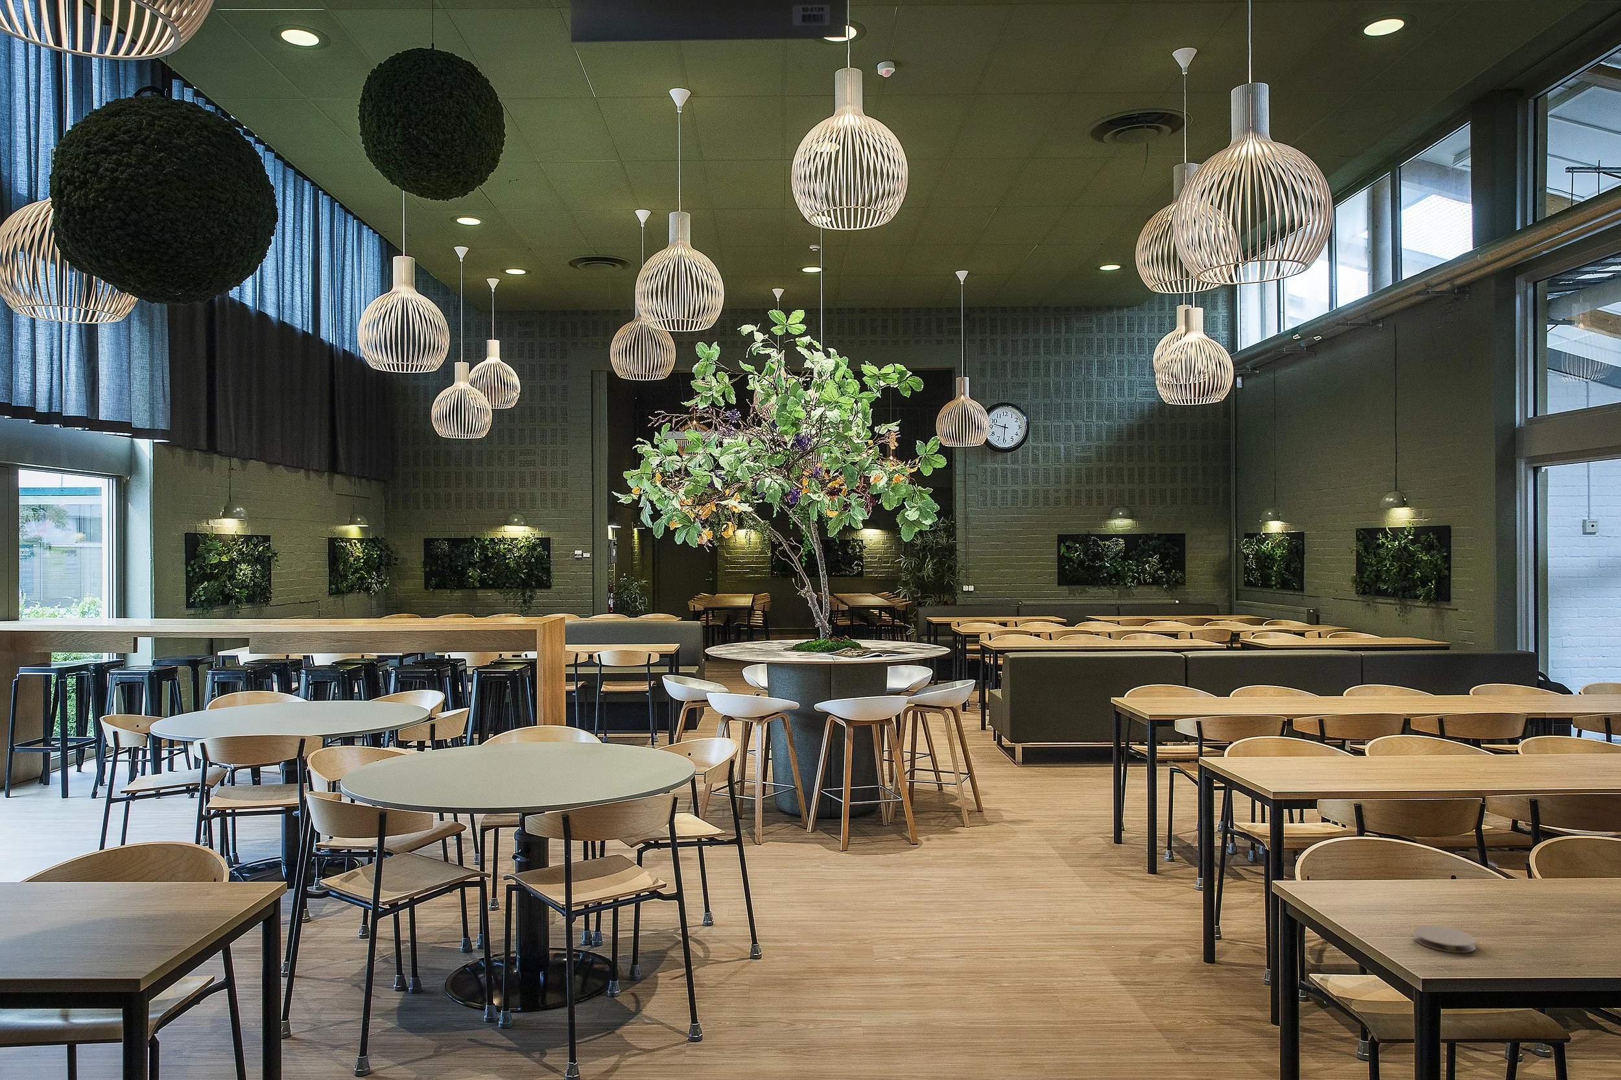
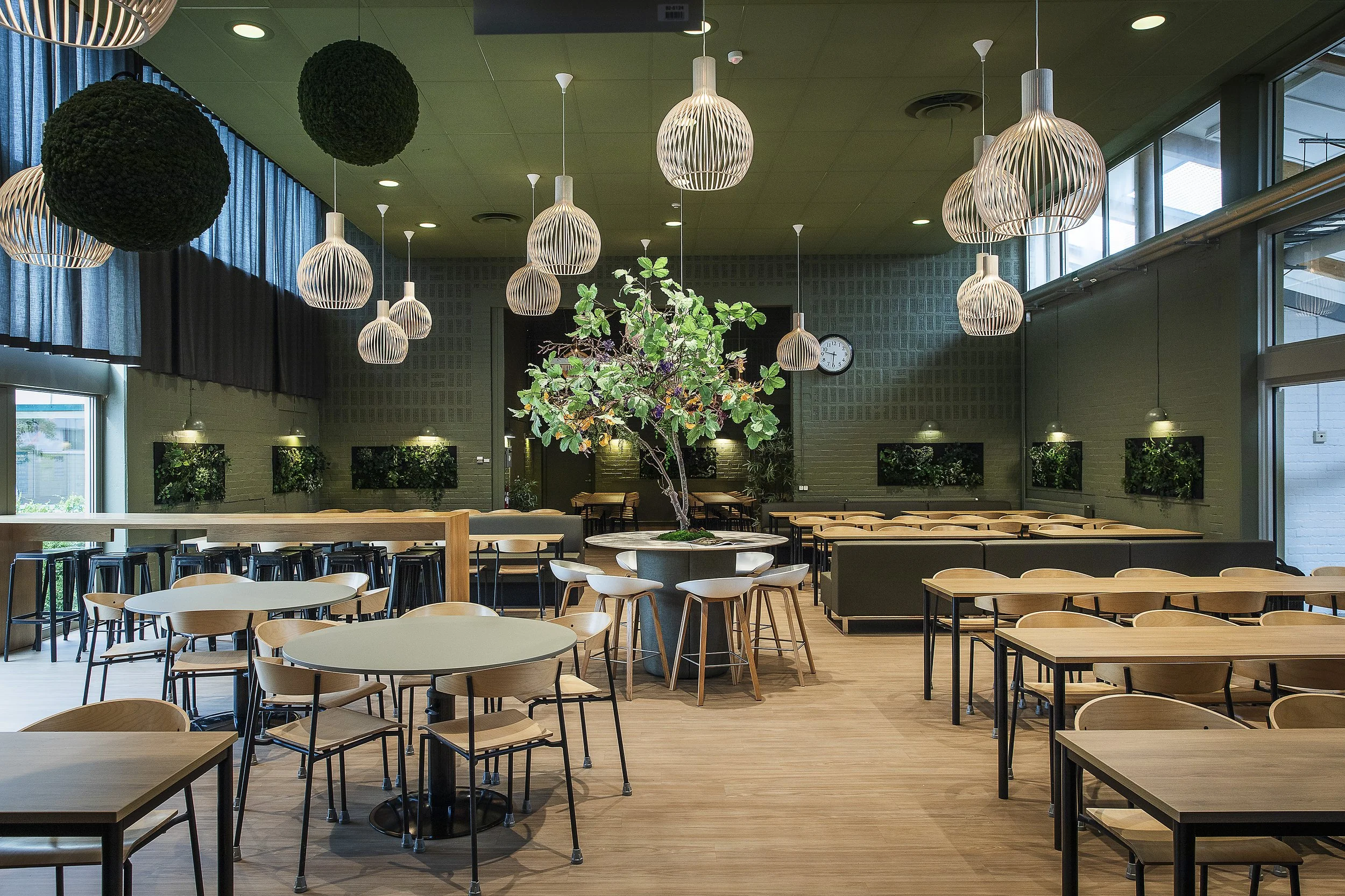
- coaster (1444, 939)
